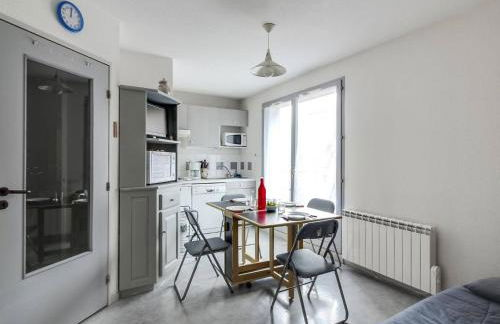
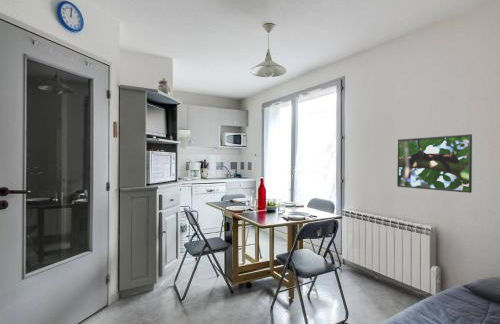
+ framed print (430, 163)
